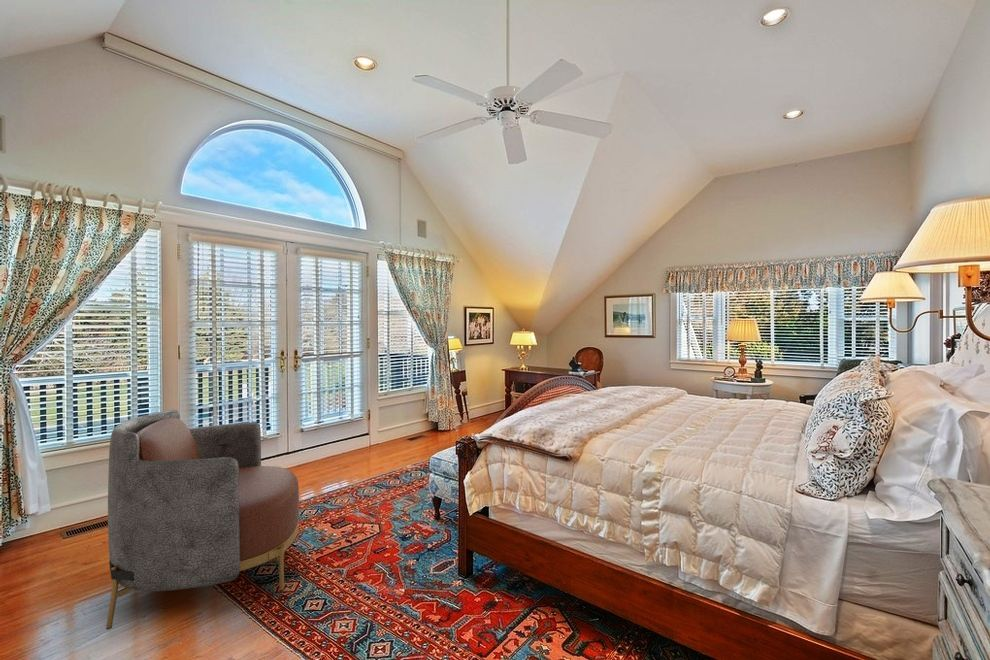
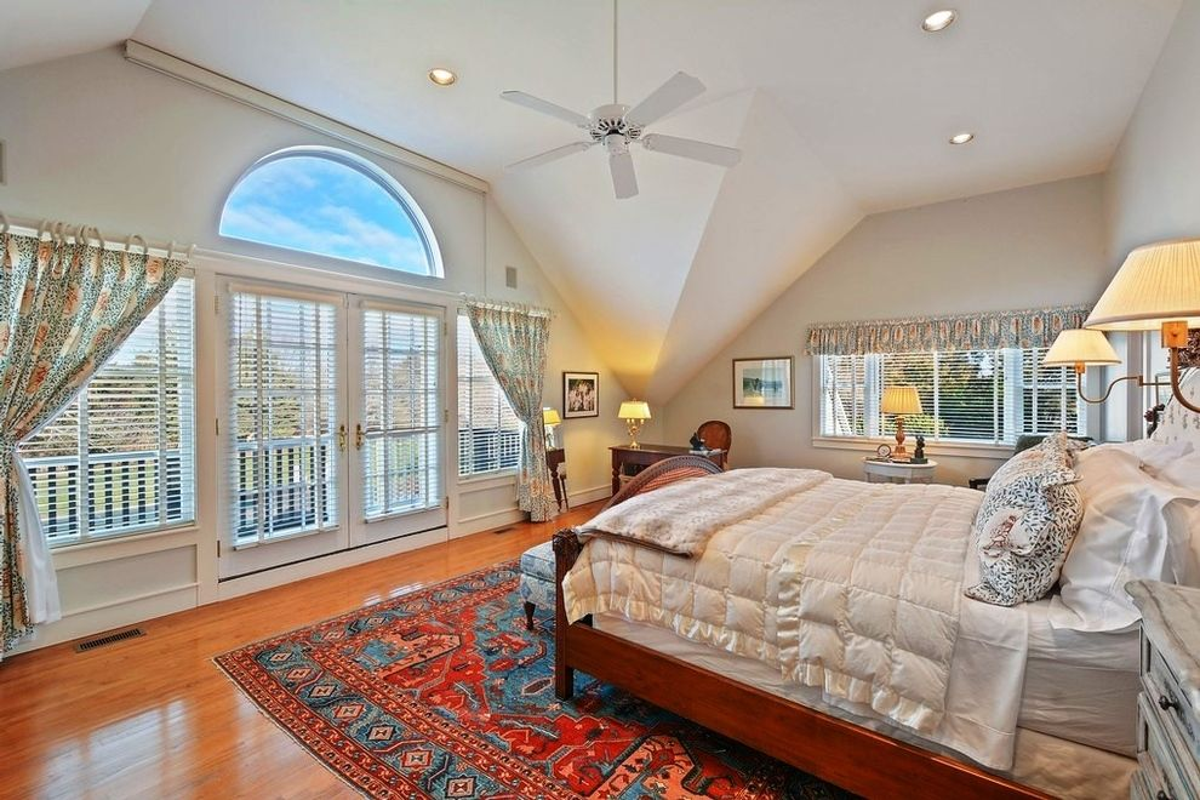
- armchair (213, 495)
